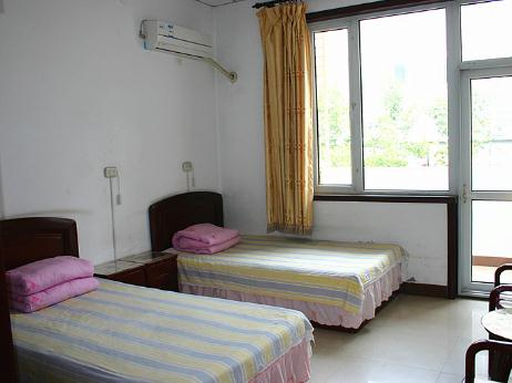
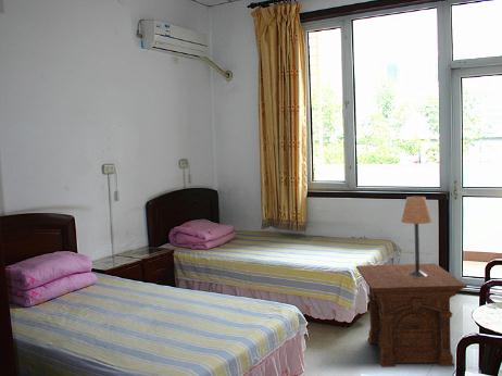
+ table lamp (416, 235)
+ side table (406, 313)
